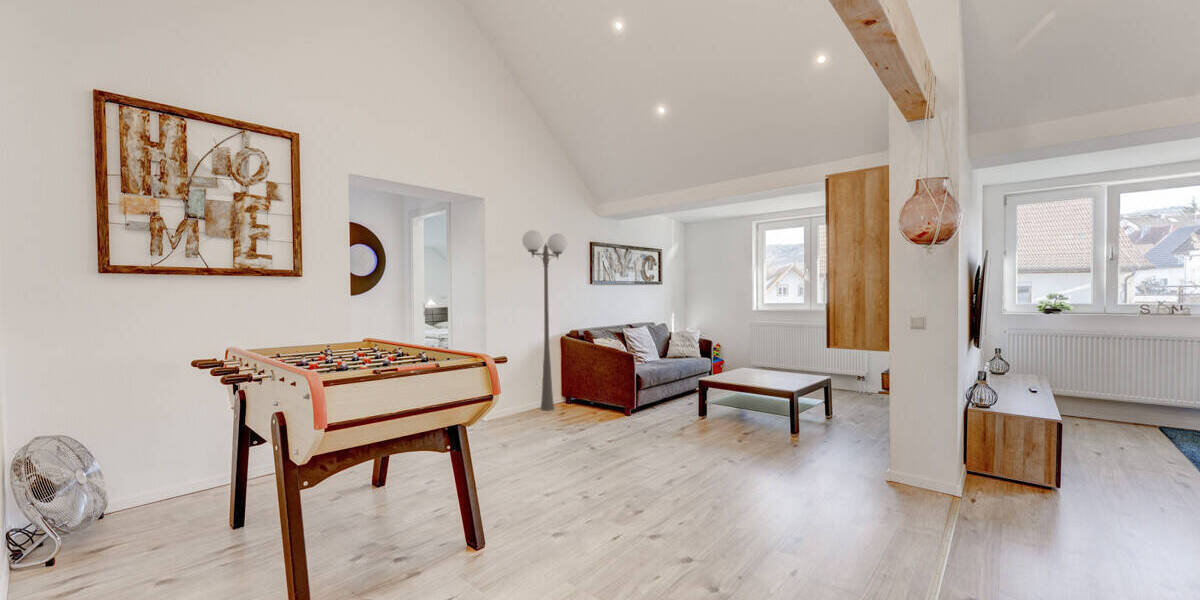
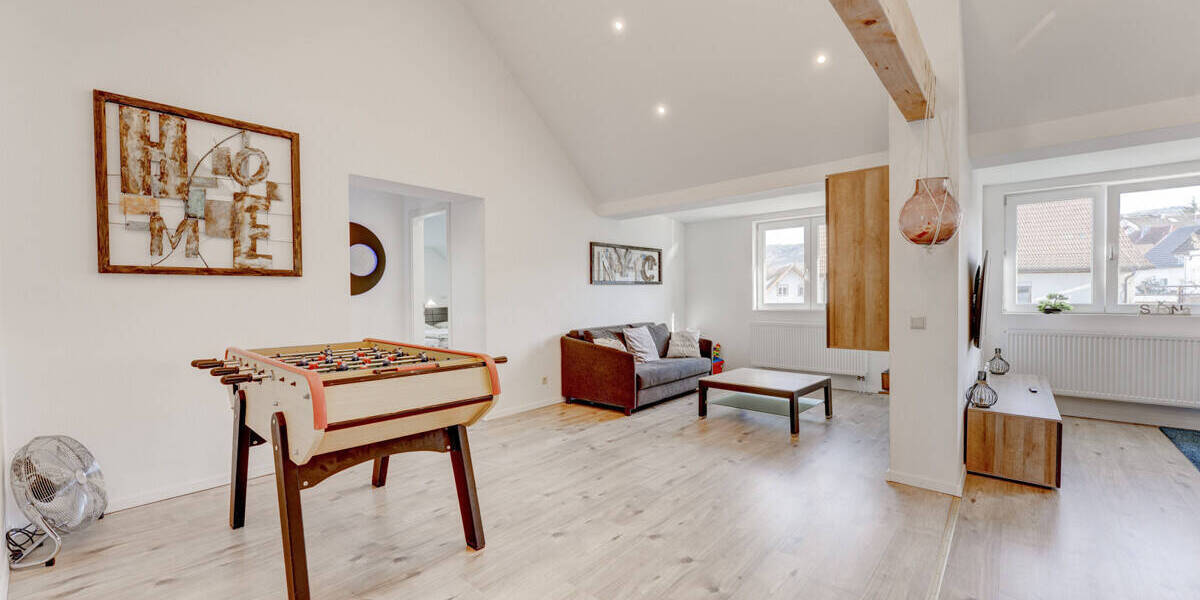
- floor lamp (546, 320)
